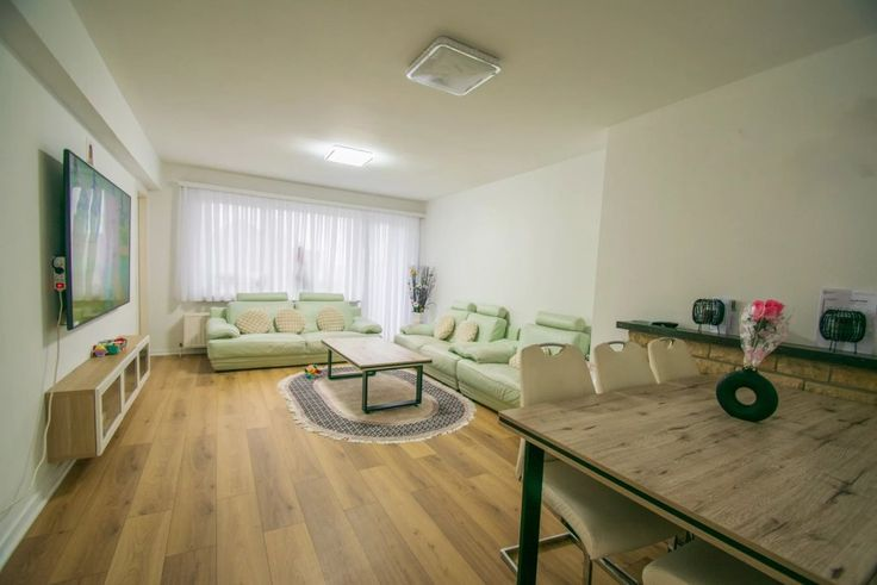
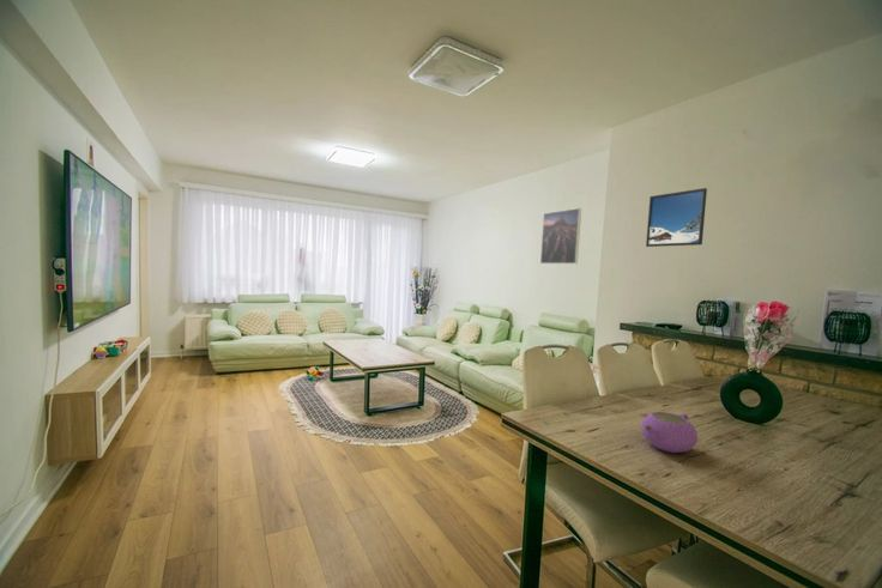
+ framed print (560, 237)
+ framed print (673, 219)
+ teapot (666, 432)
